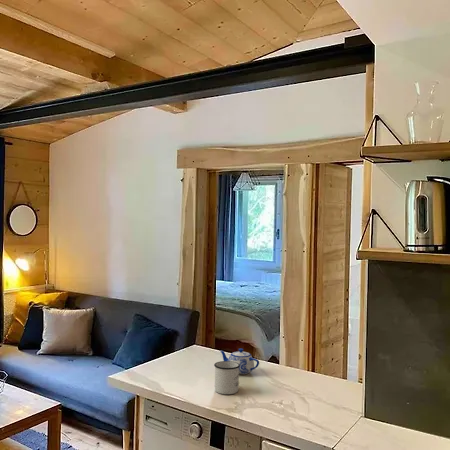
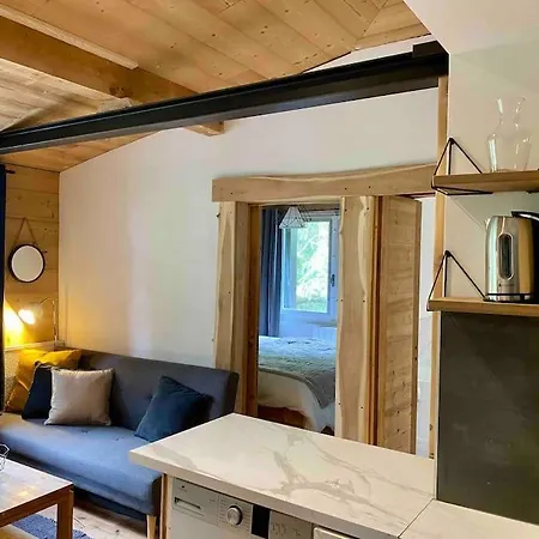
- mug (226, 376)
- teapot (238, 359)
